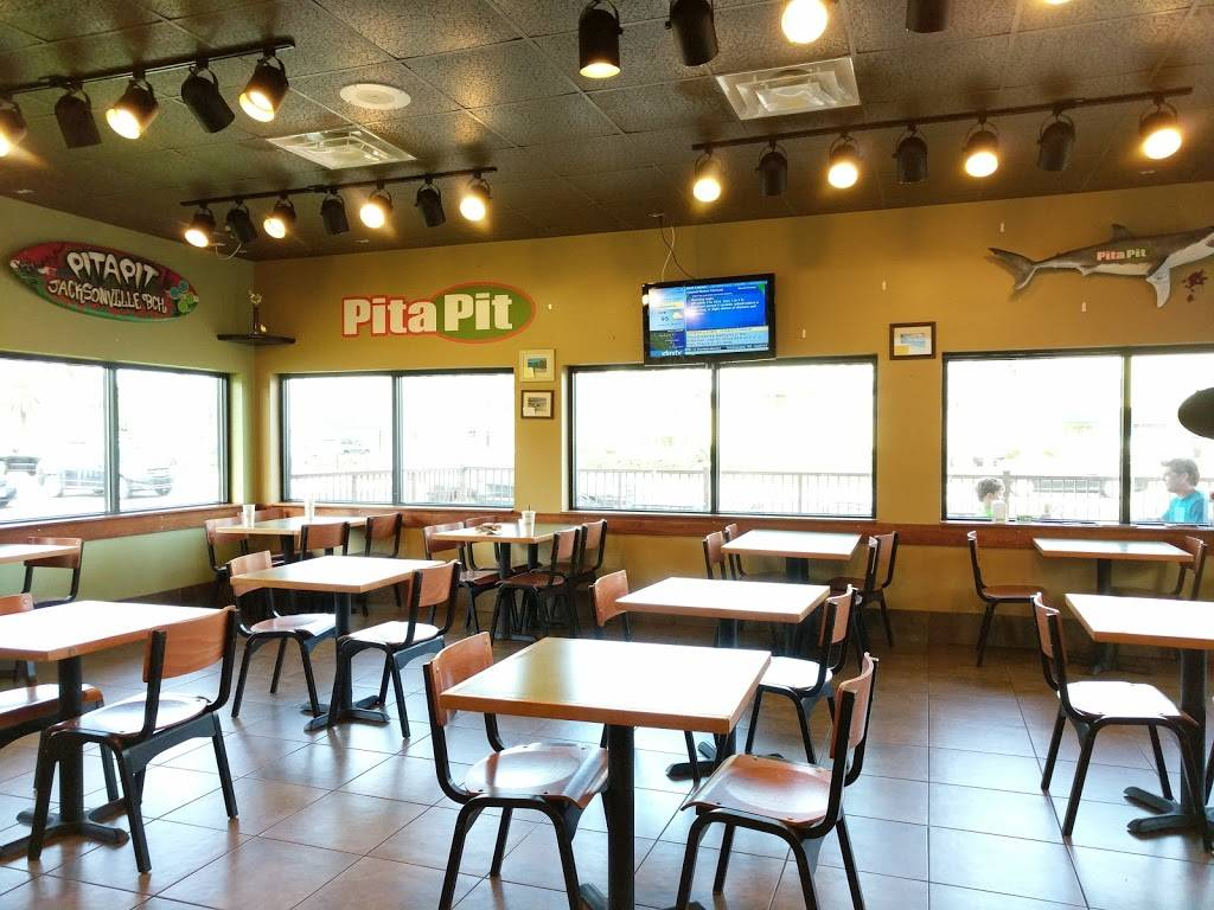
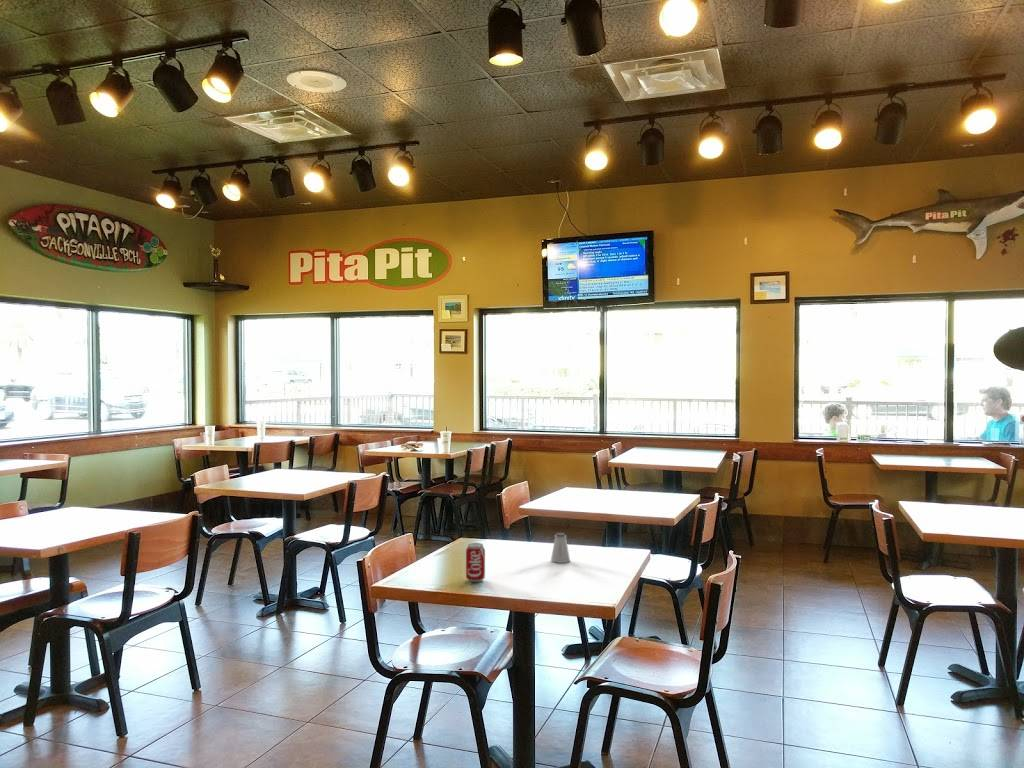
+ saltshaker (560, 547)
+ beverage can (475, 562)
